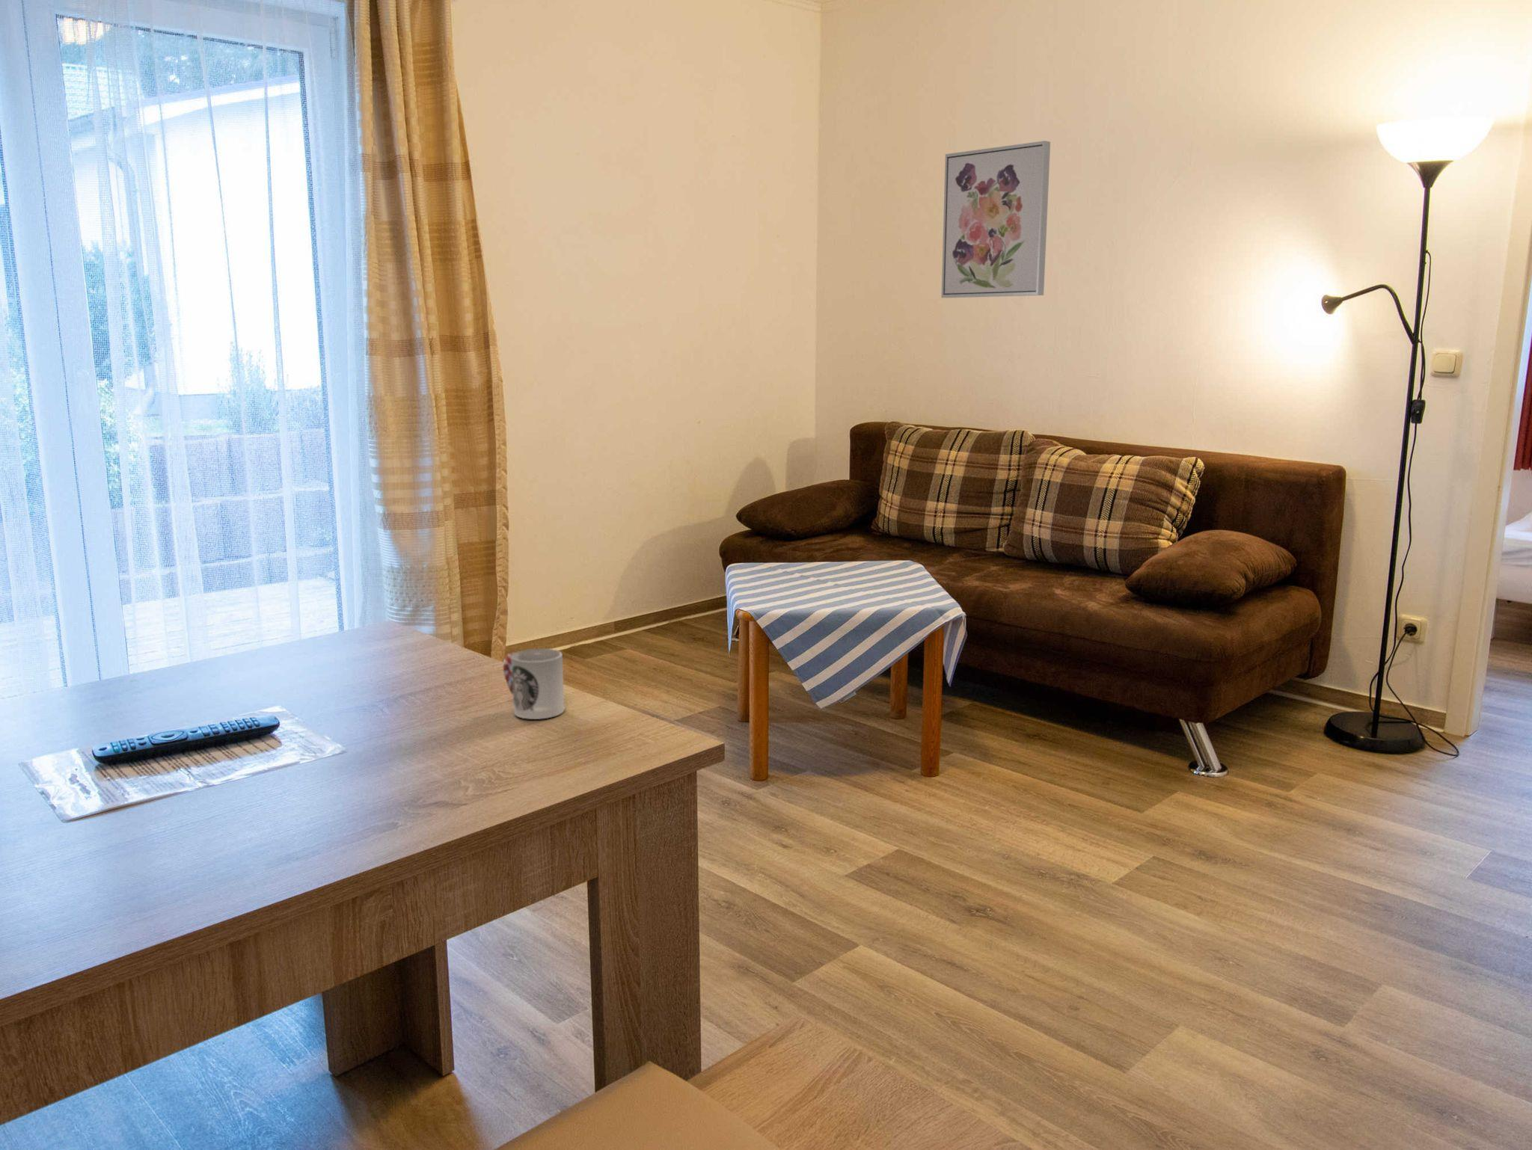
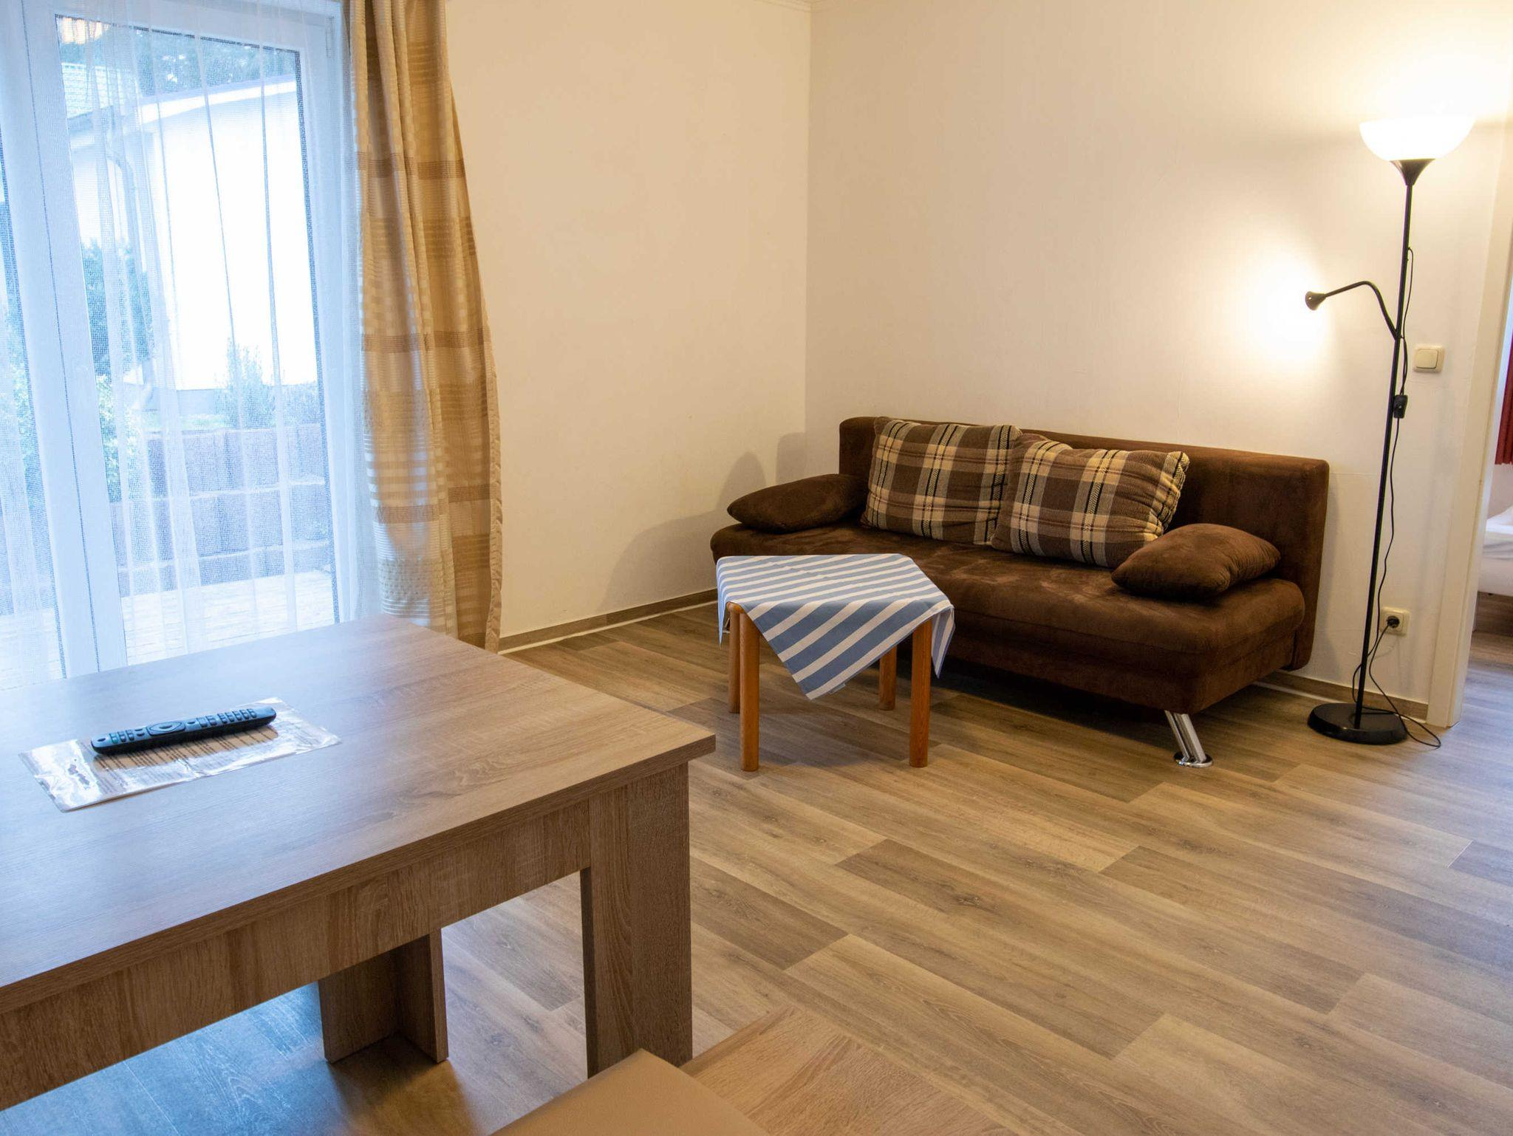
- cup (529, 681)
- wall art (993, 222)
